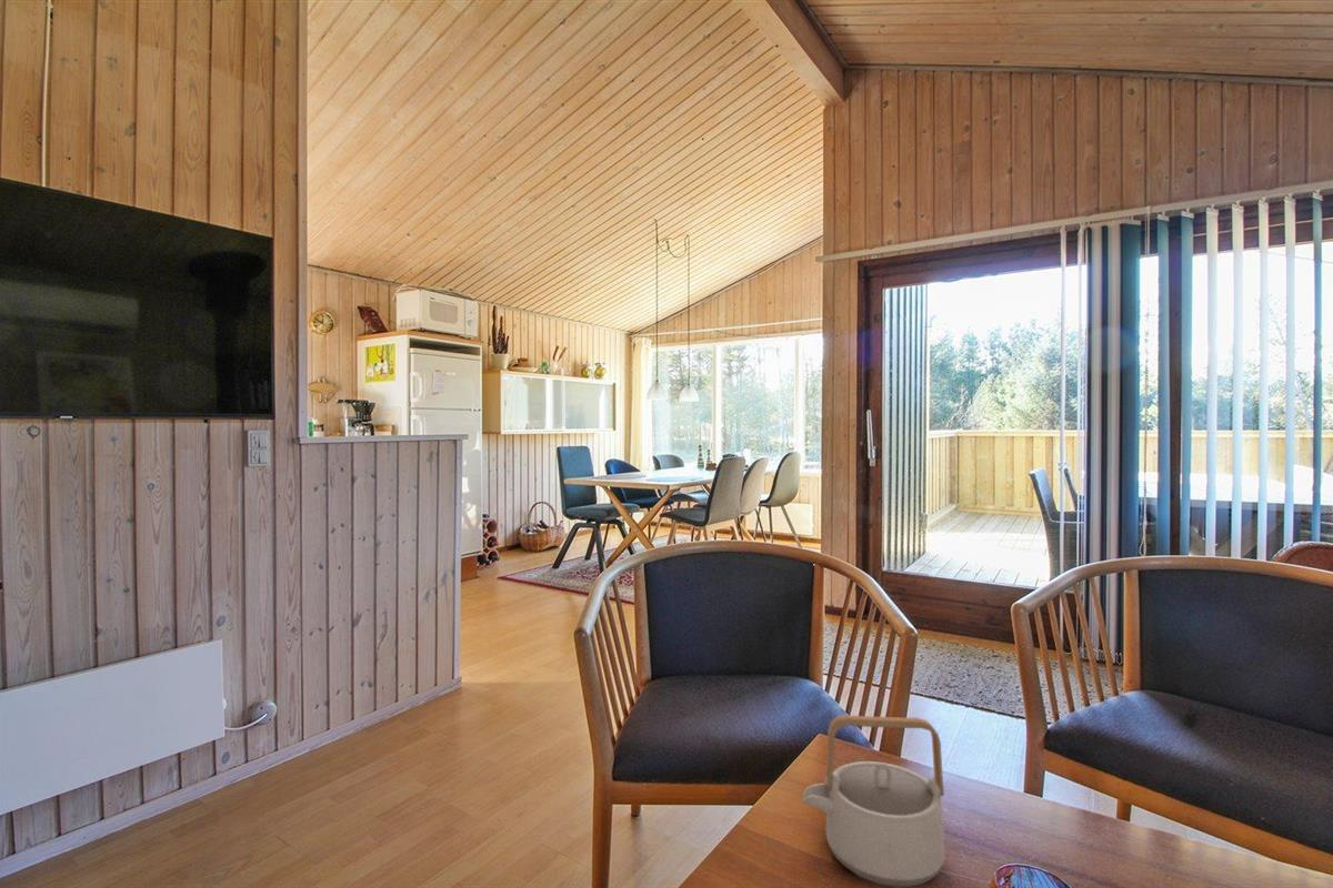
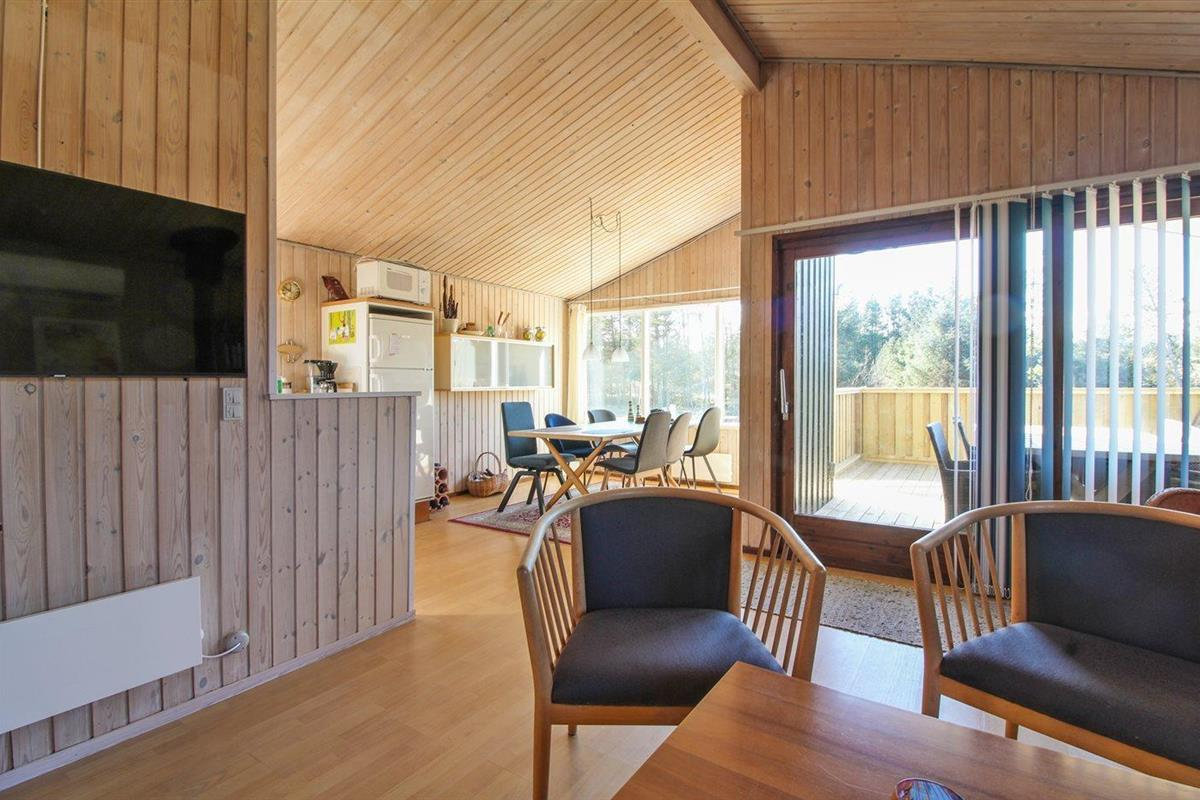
- teapot (872, 786)
